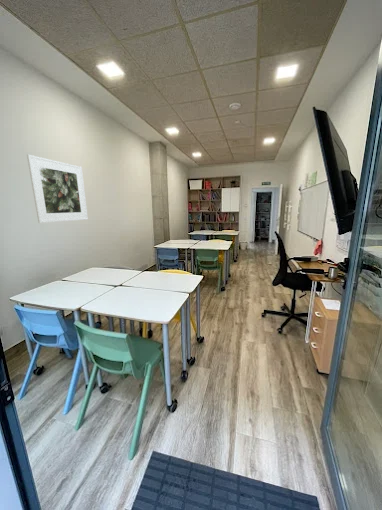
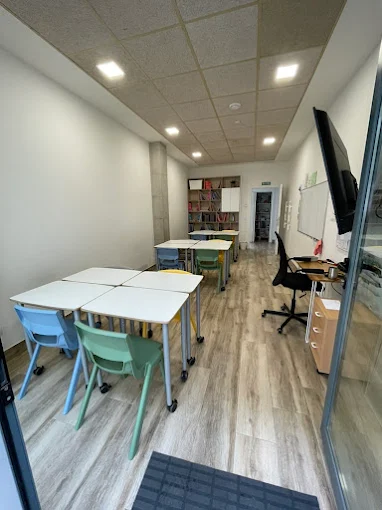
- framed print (62, 192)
